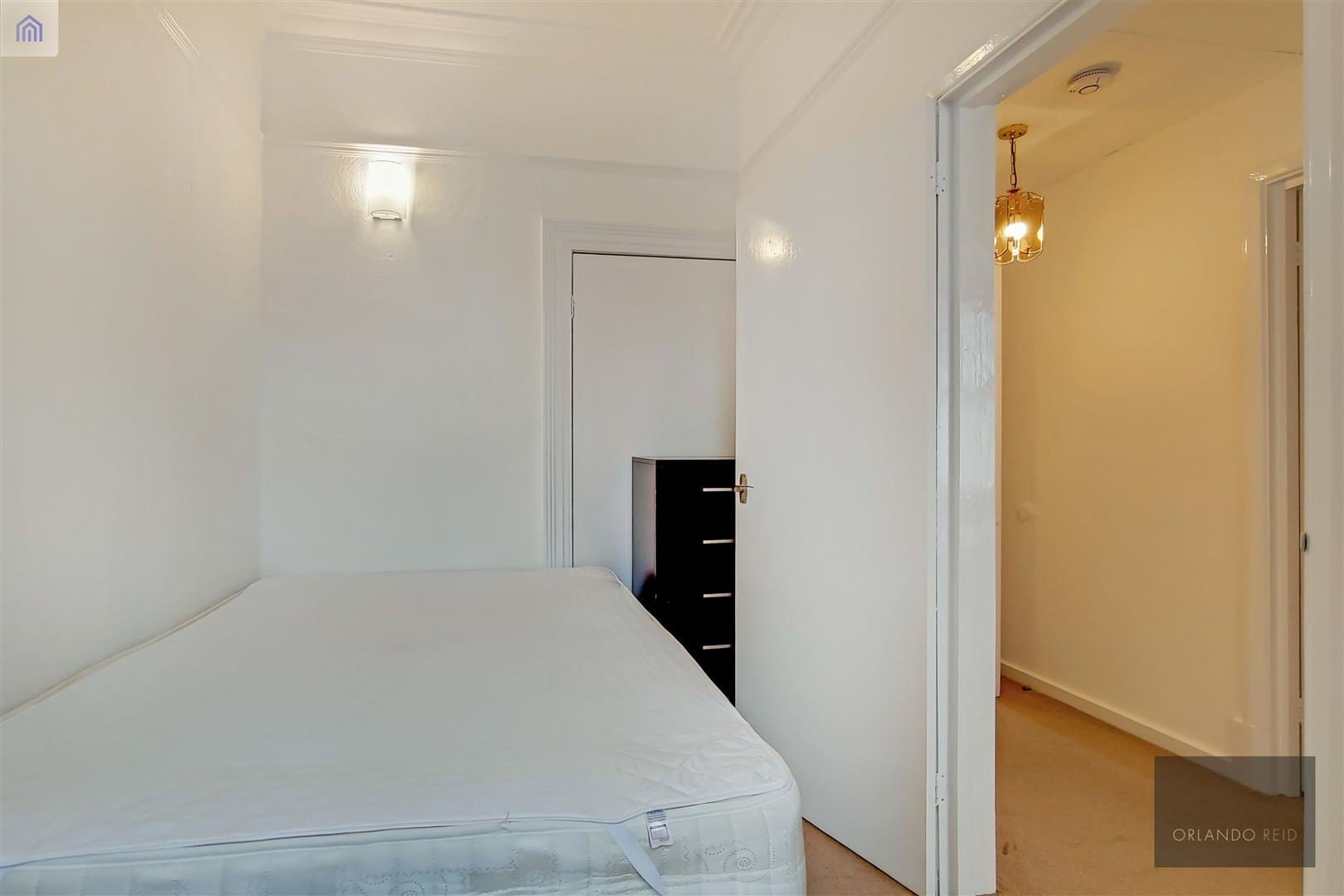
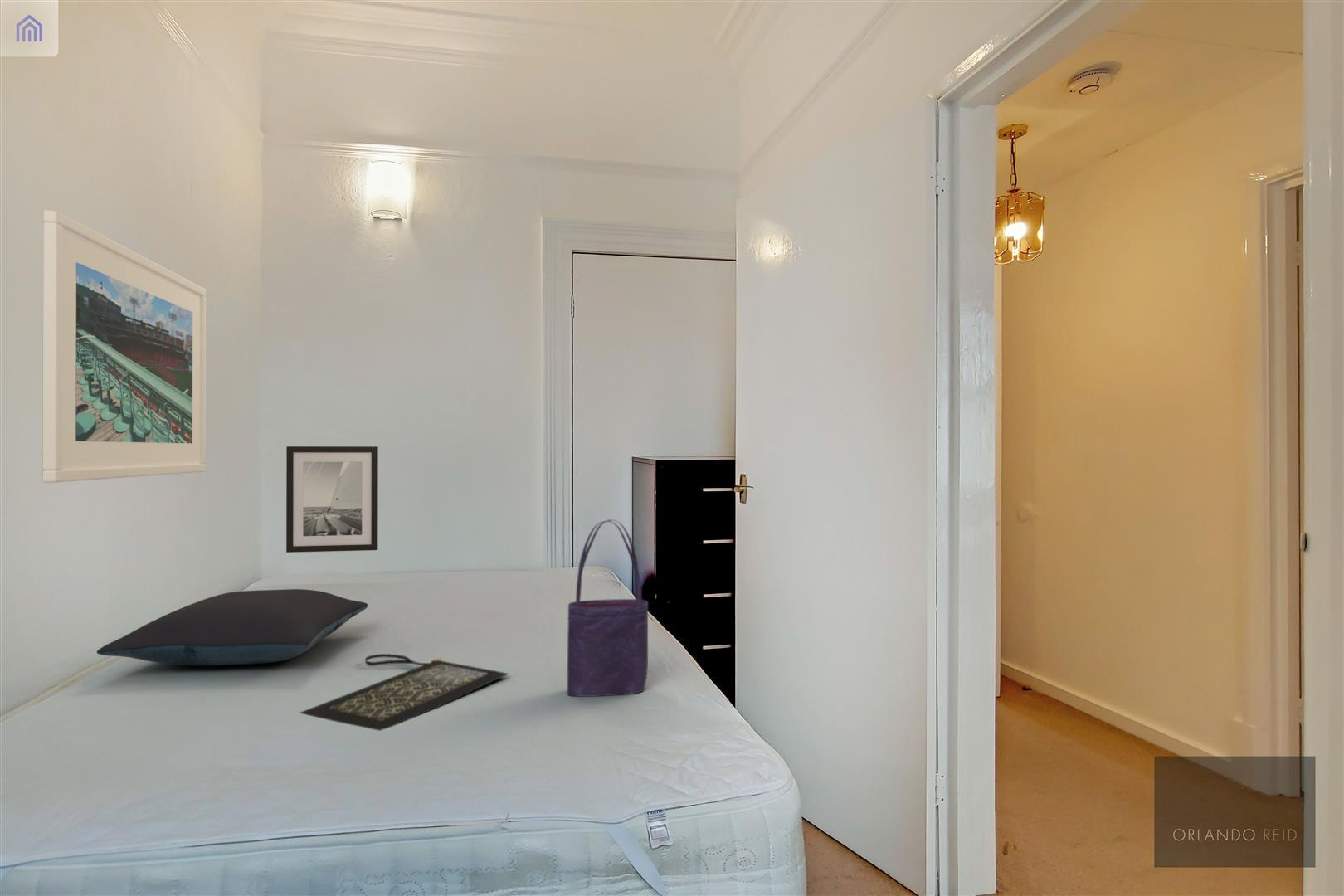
+ tote bag (607, 606)
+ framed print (140, 366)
+ clutch bag (415, 687)
+ wall art (333, 499)
+ pillow (251, 625)
